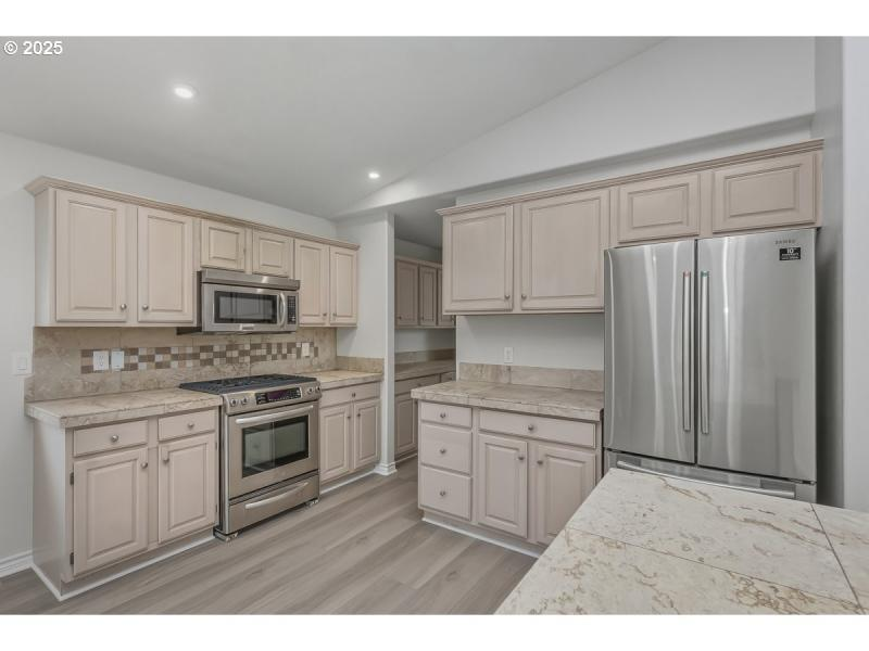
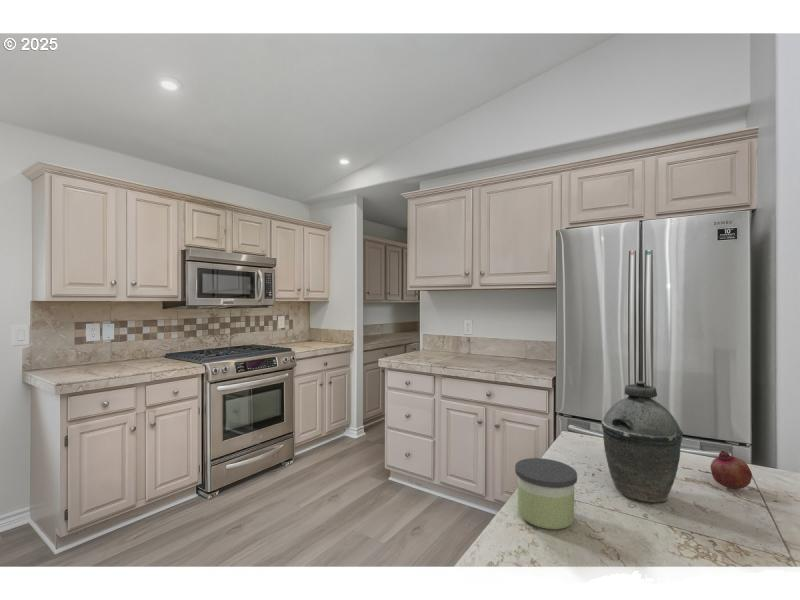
+ candle (545, 493)
+ fruit (730, 469)
+ kettle (640, 437)
